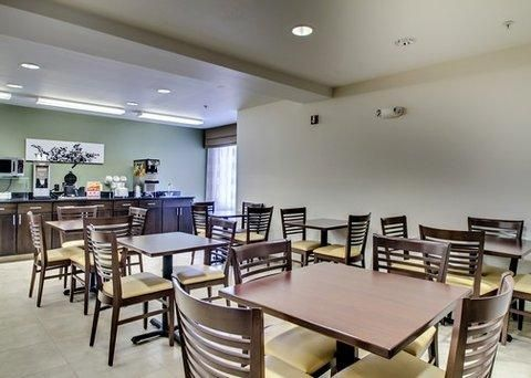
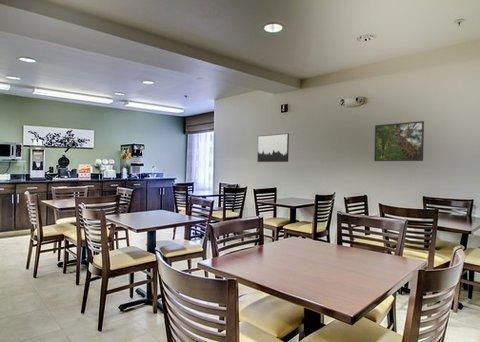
+ wall art (272, 148)
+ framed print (397, 142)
